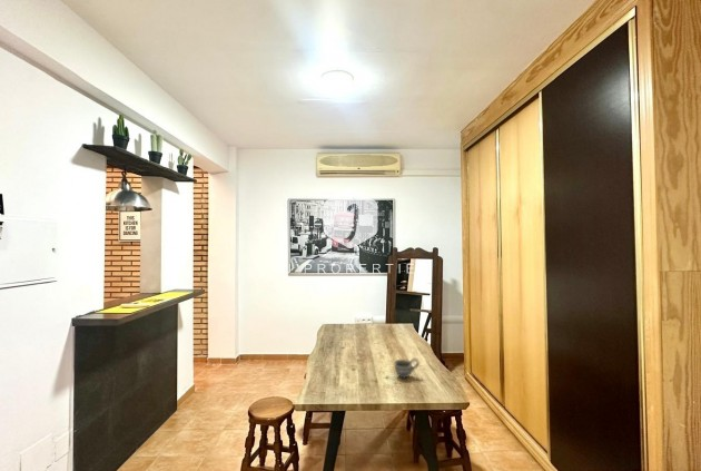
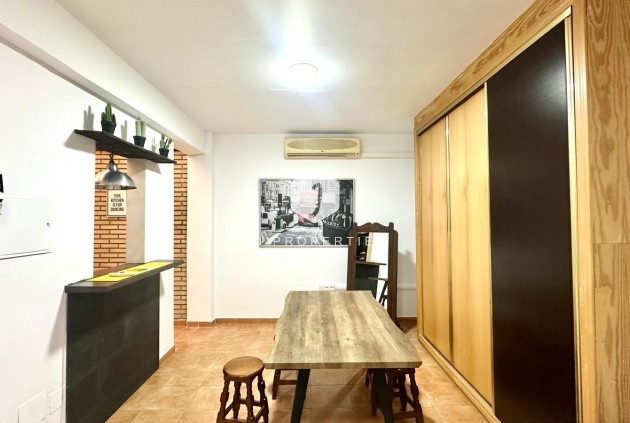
- cup (405, 367)
